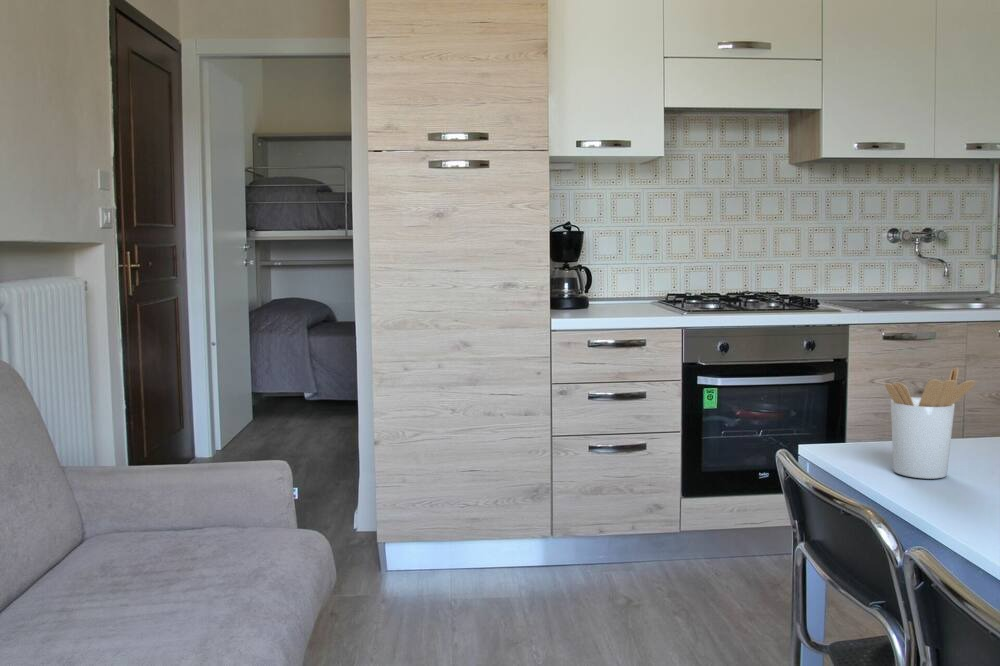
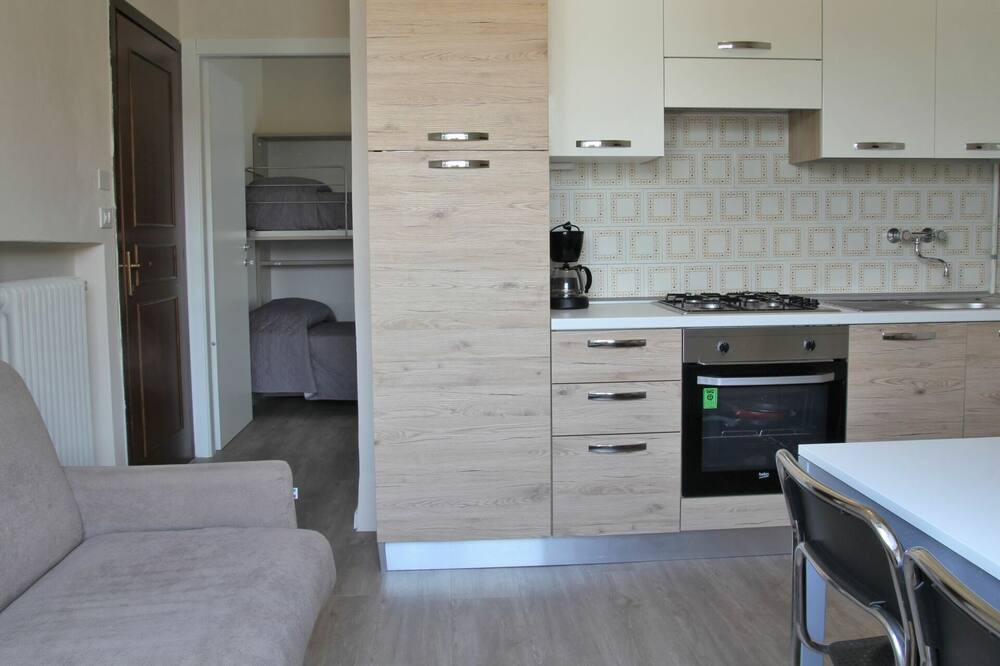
- utensil holder (930, 423)
